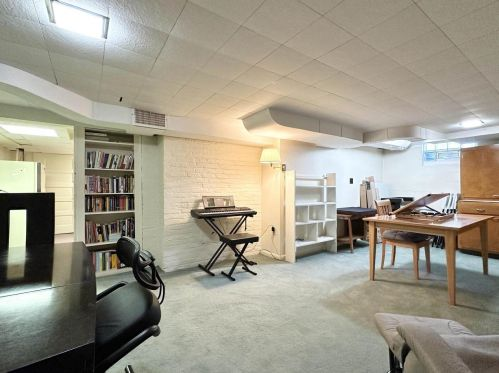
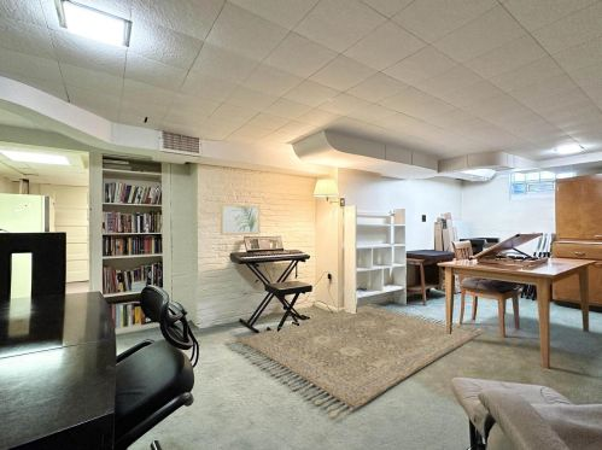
+ rug (361, 335)
+ wall art (240, 220)
